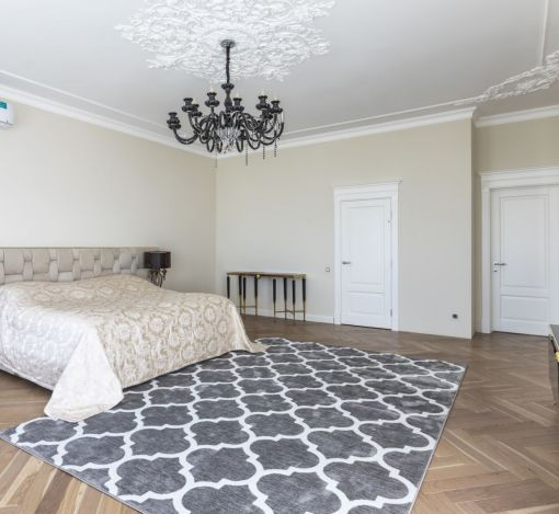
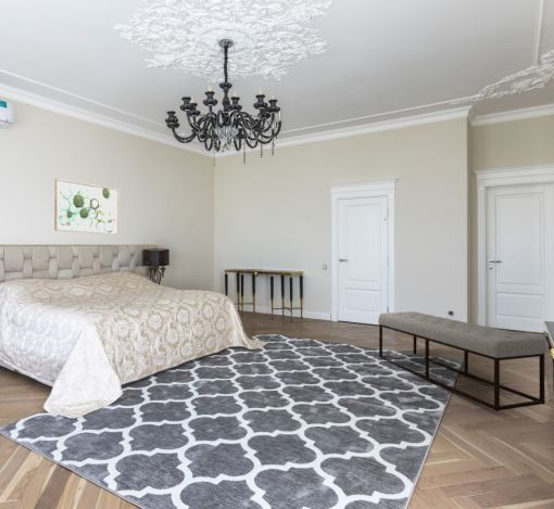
+ bench (446, 345)
+ wall art (89, 208)
